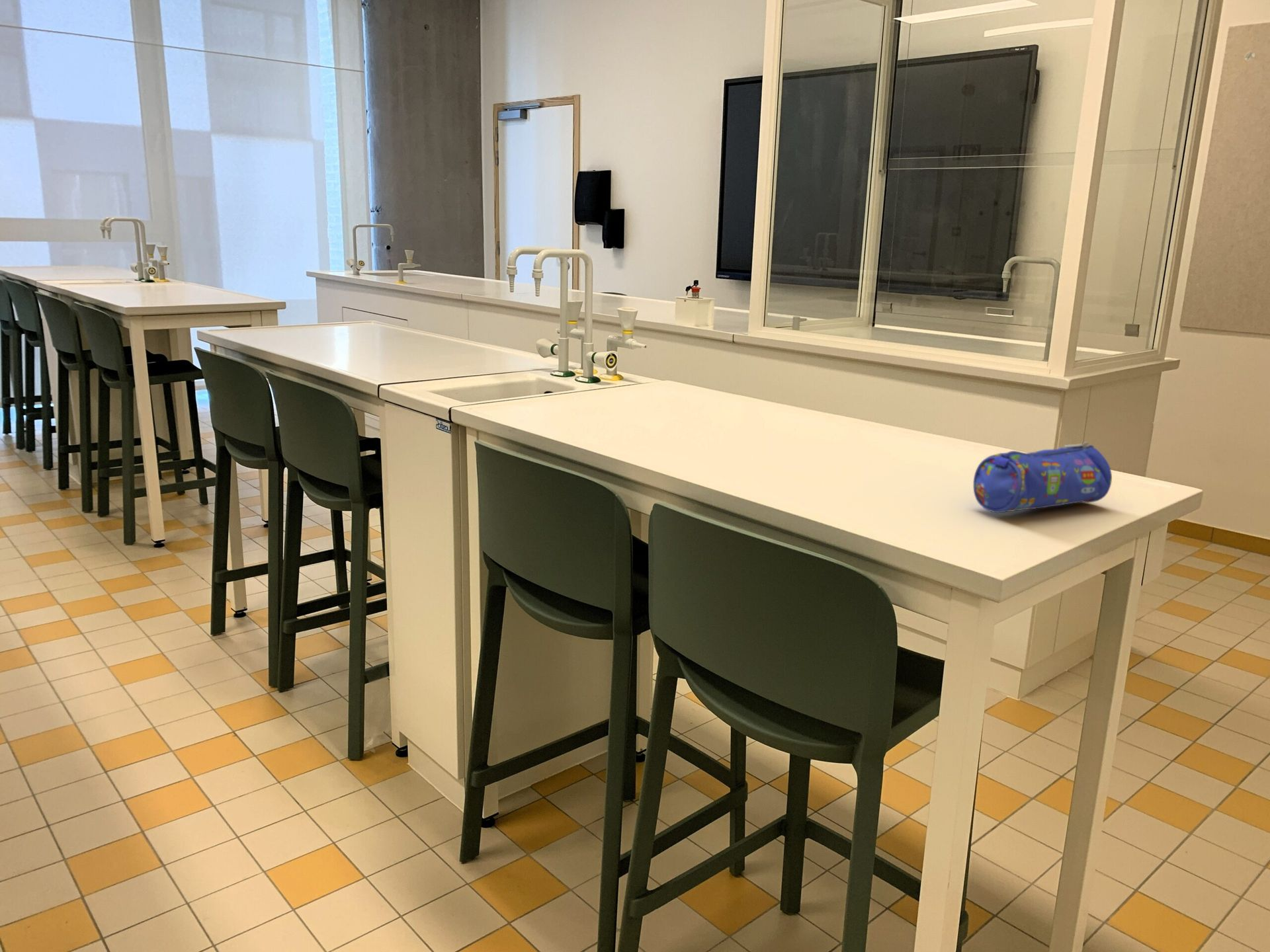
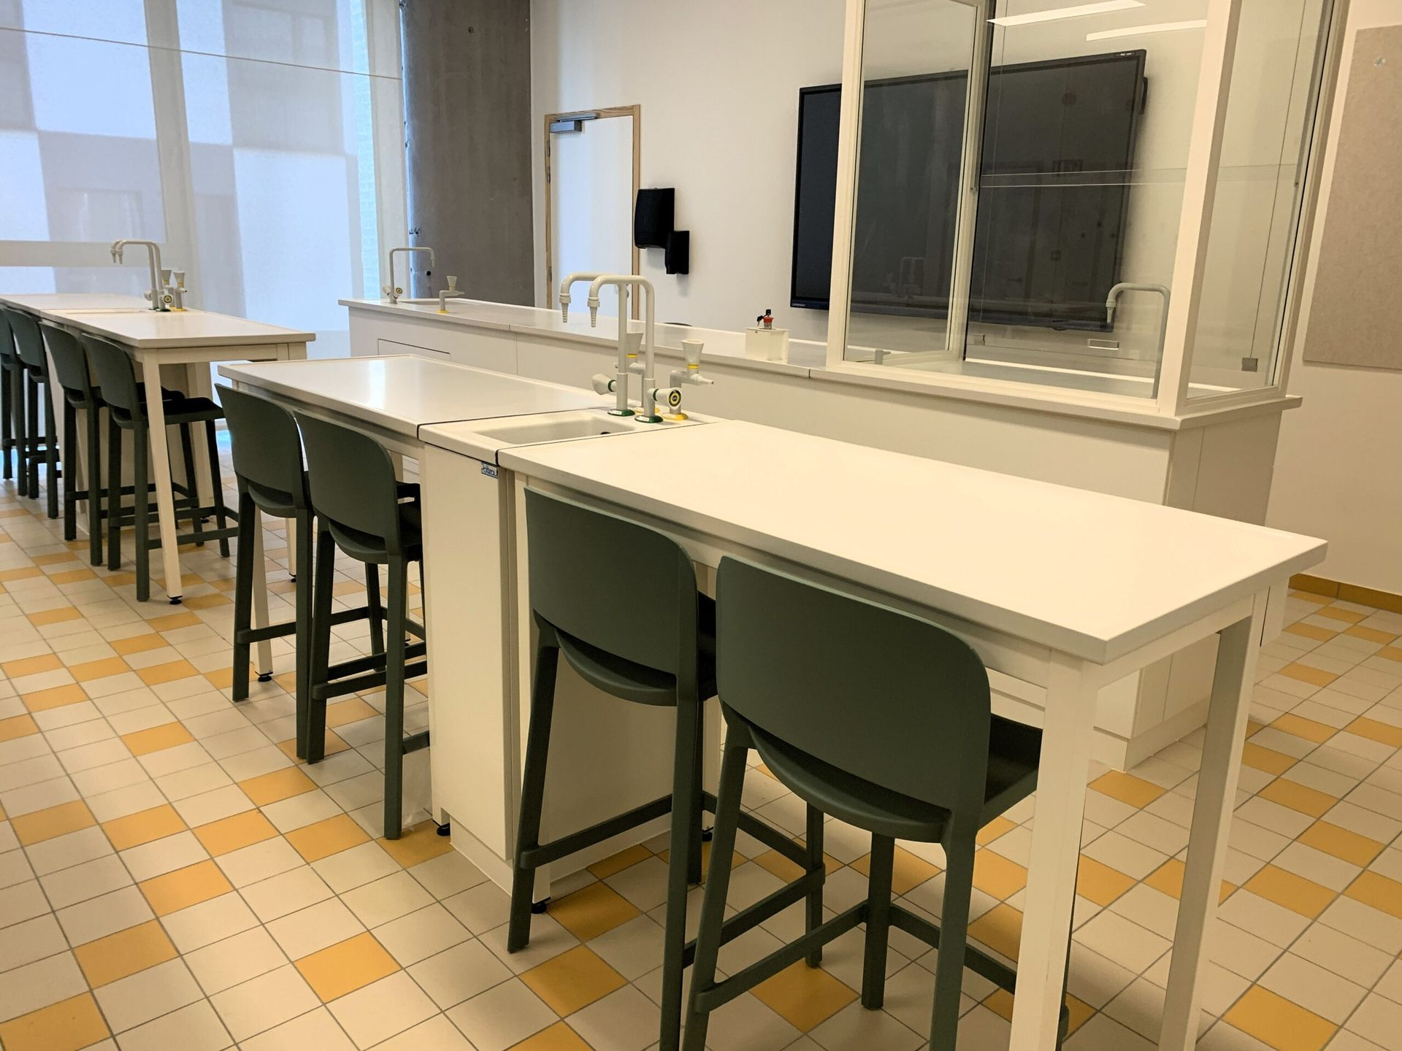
- pencil case (1044, 476)
